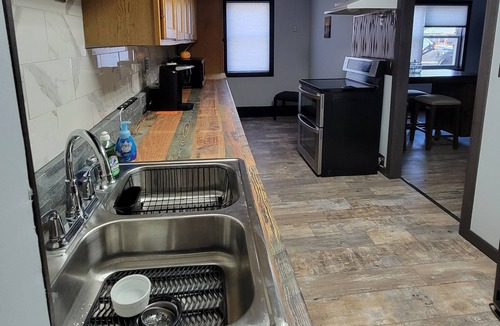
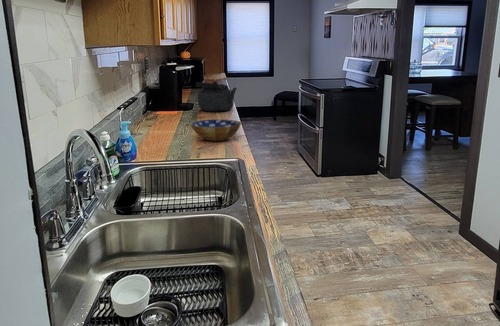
+ kettle (216, 95)
+ bowl (216, 131)
